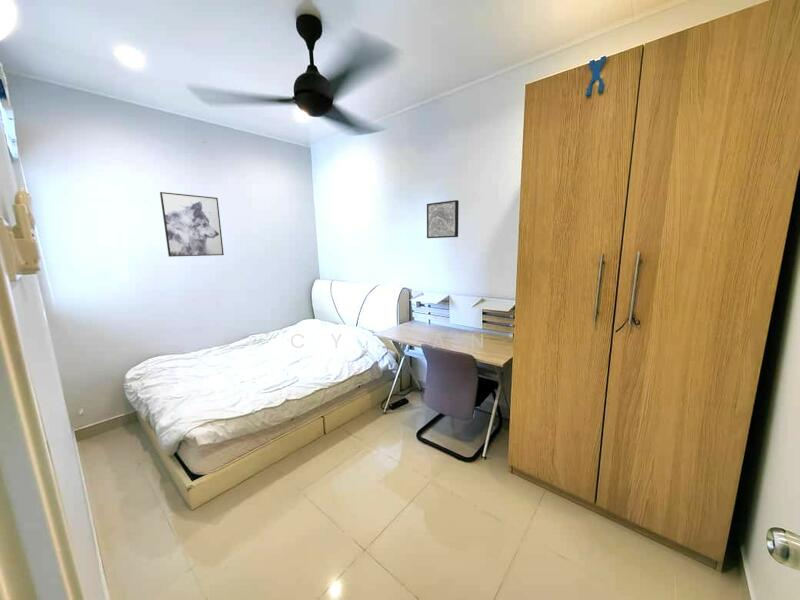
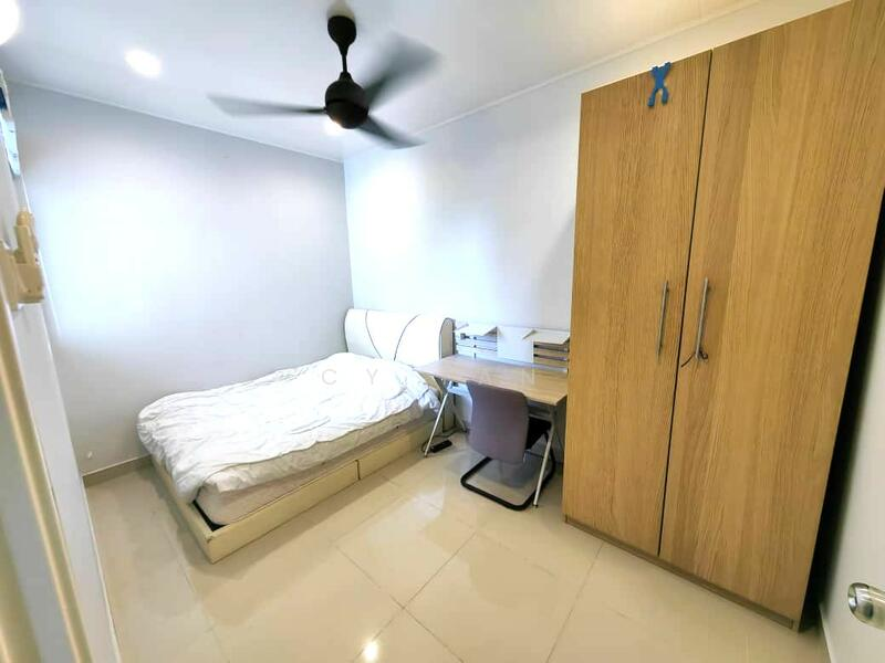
- wall art (194, 225)
- wall art (442, 220)
